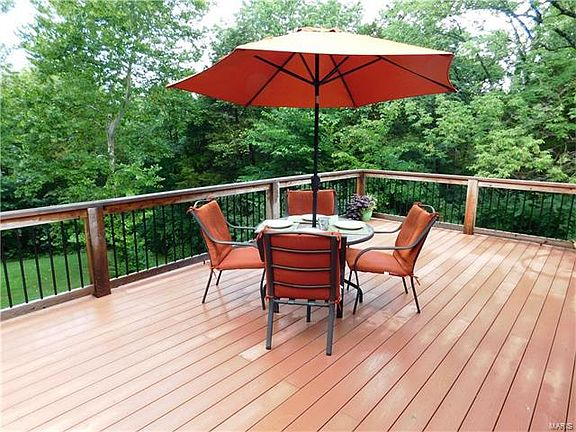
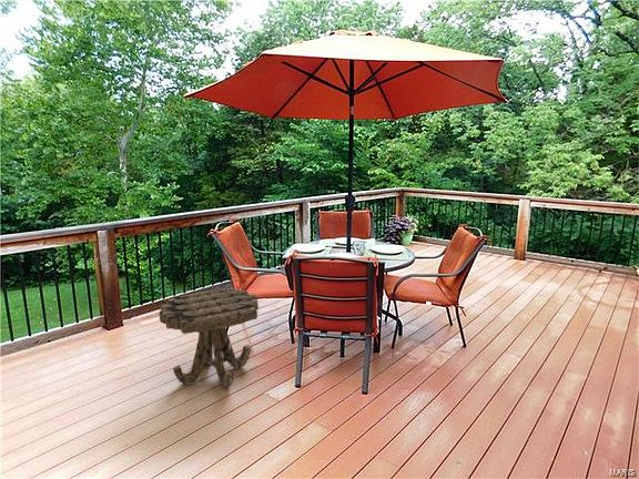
+ side table (212, 338)
